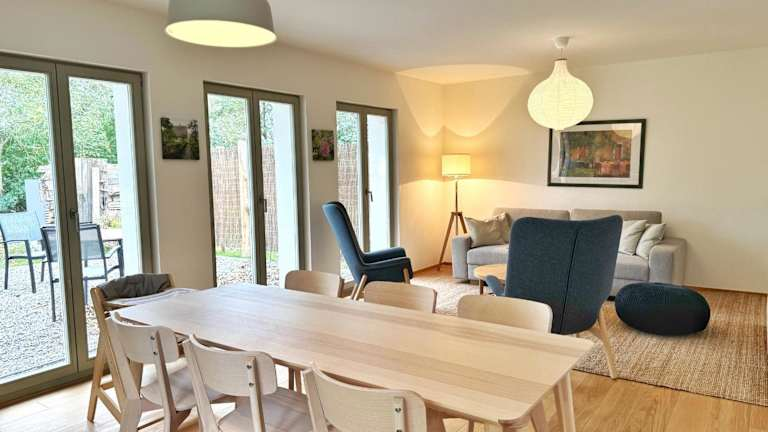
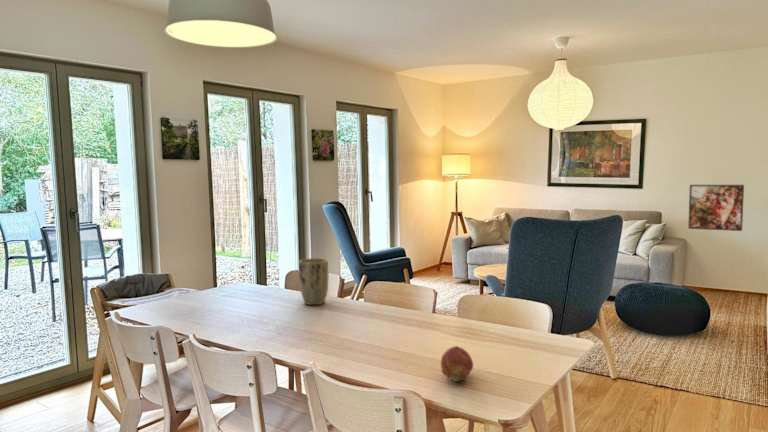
+ plant pot (313, 281)
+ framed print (715, 207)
+ fruit (457, 362)
